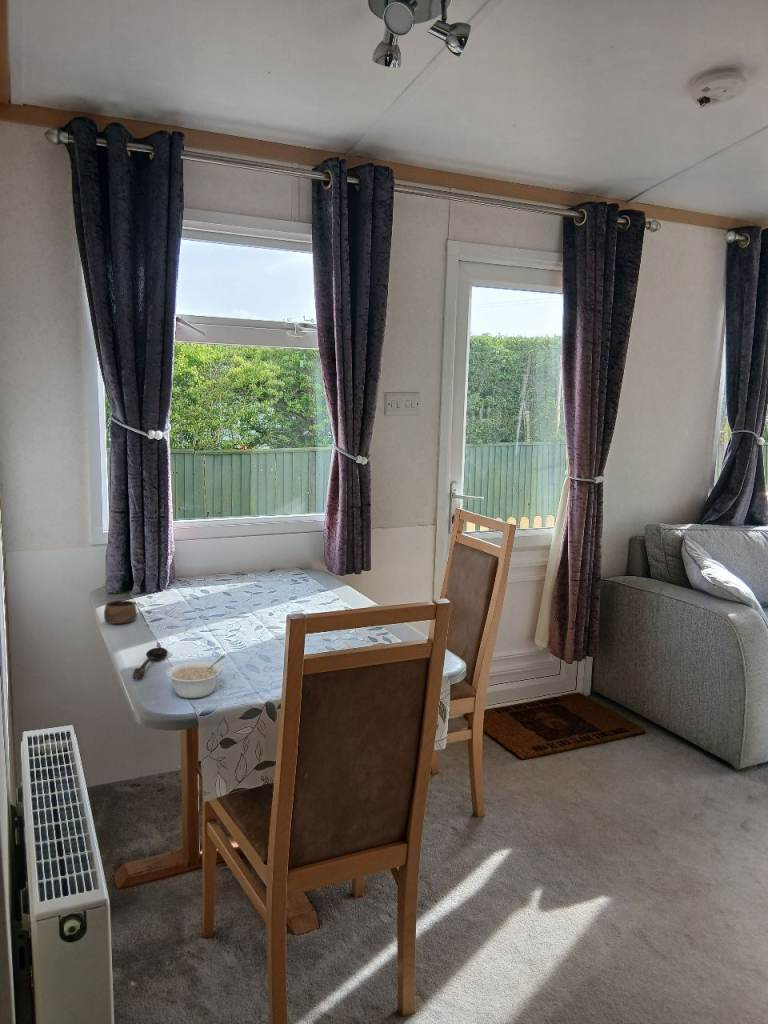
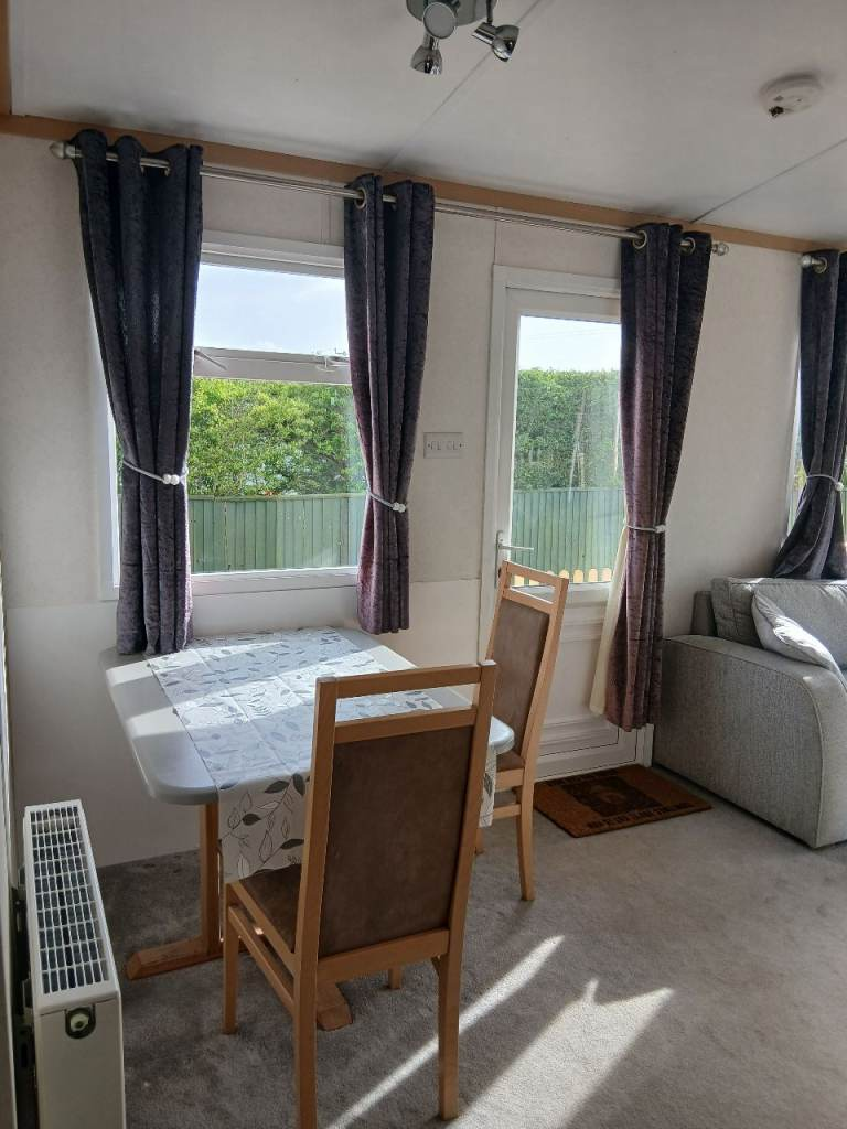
- legume (195, 677)
- cup (121, 610)
- spoon (148, 661)
